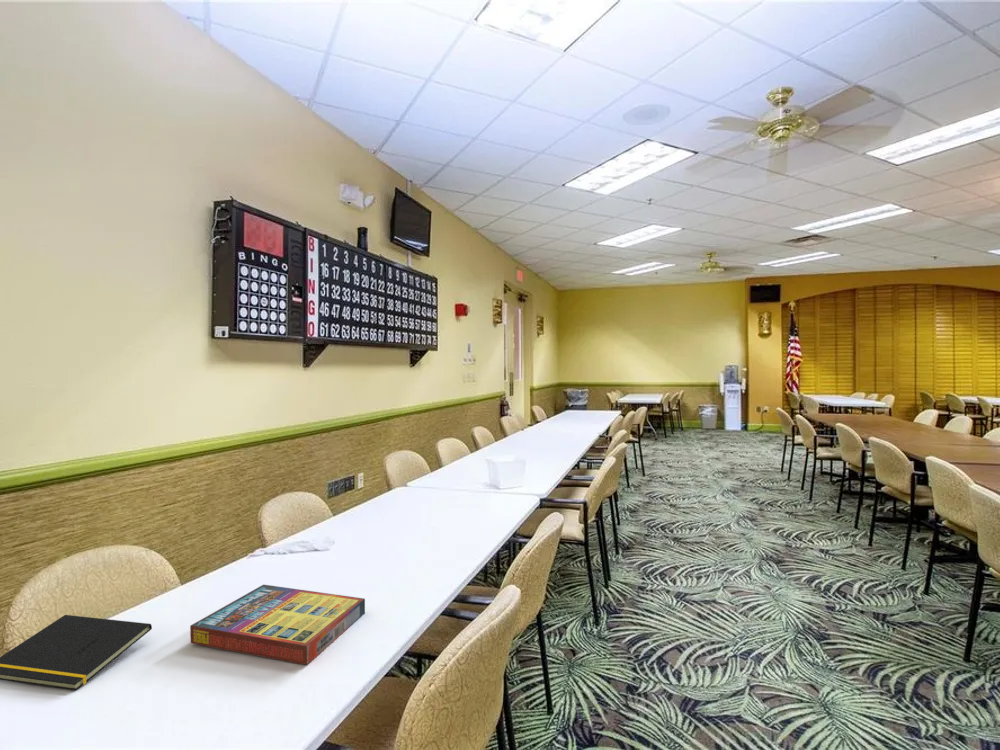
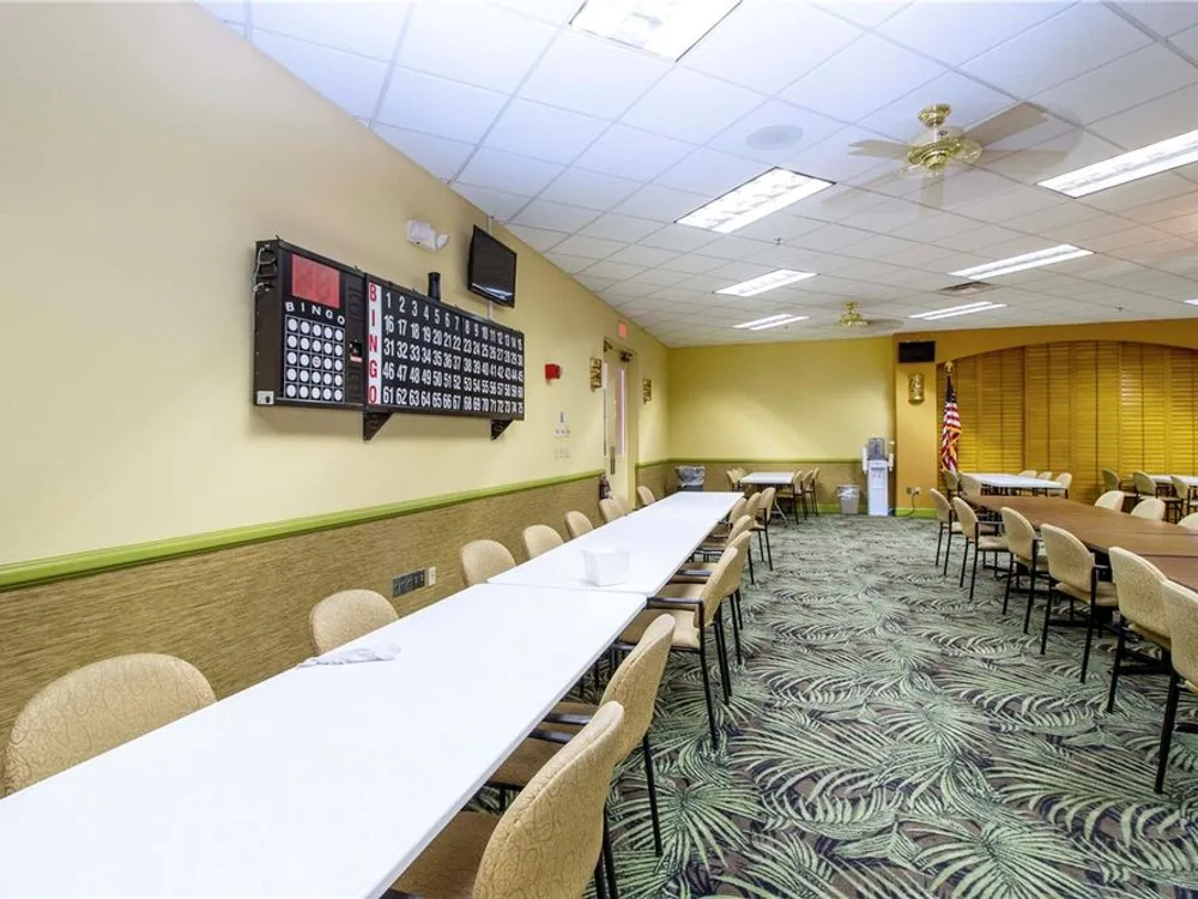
- notepad (70, 648)
- game compilation box (282, 619)
